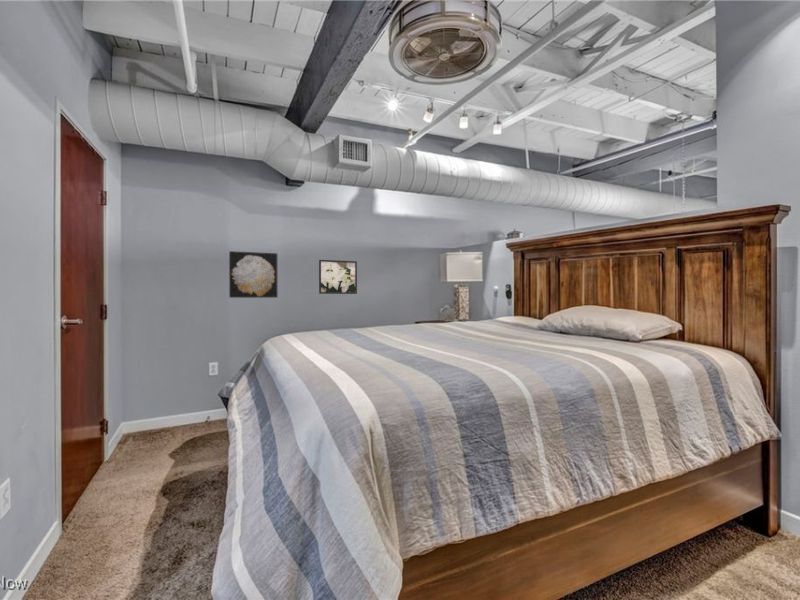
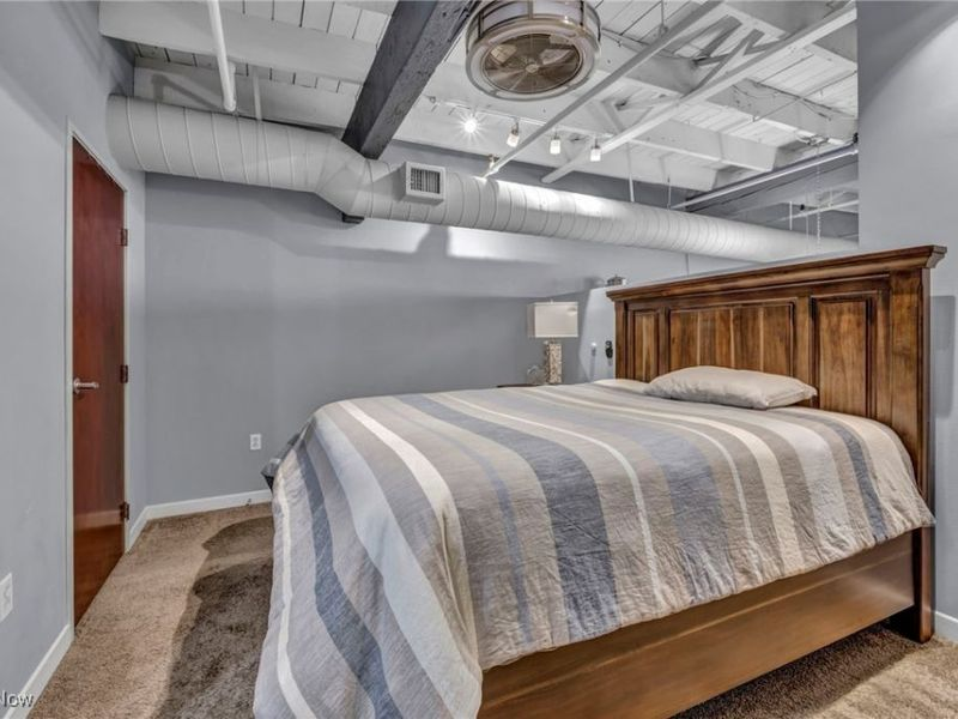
- wall art (253, 275)
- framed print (338, 277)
